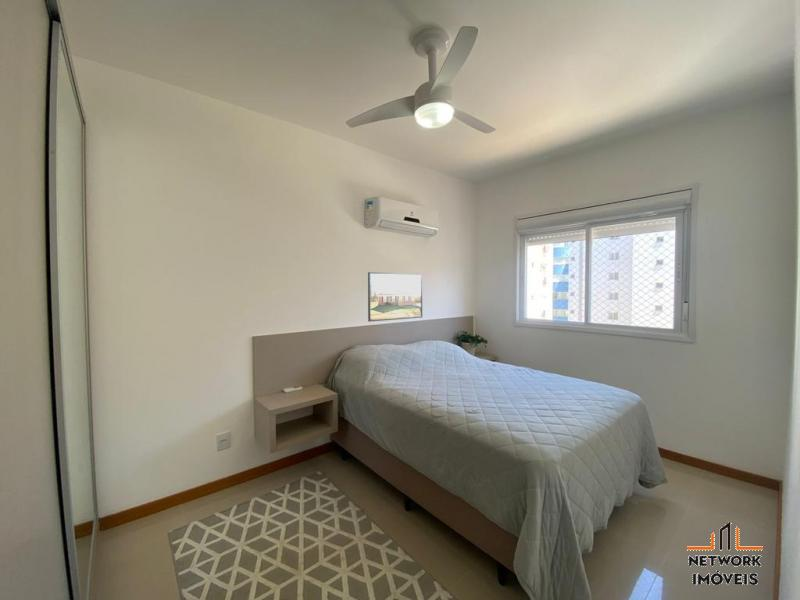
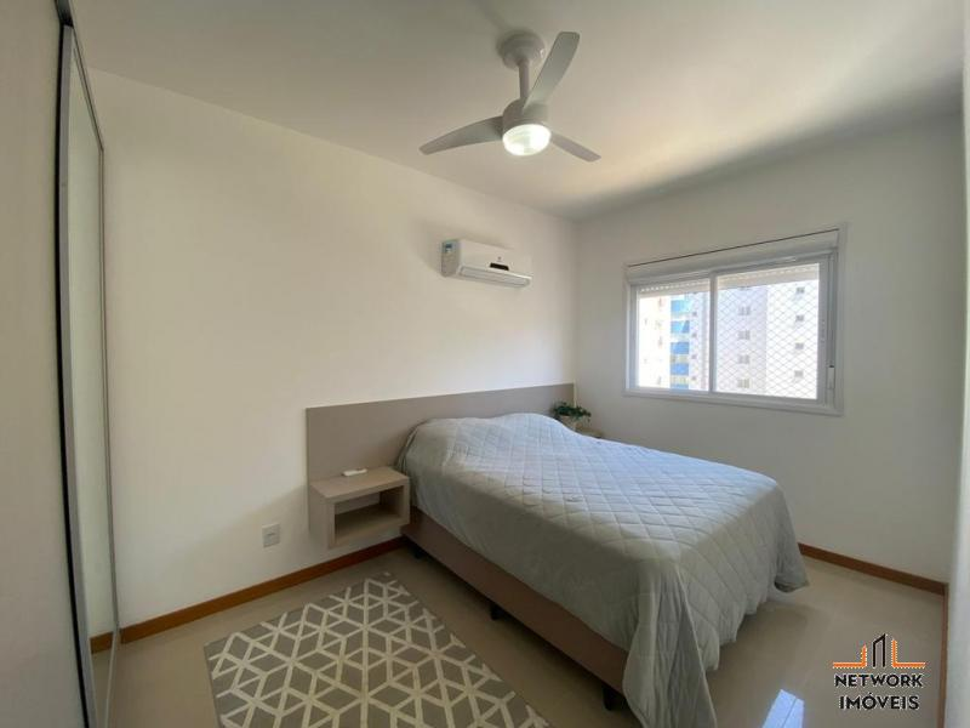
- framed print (397, 296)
